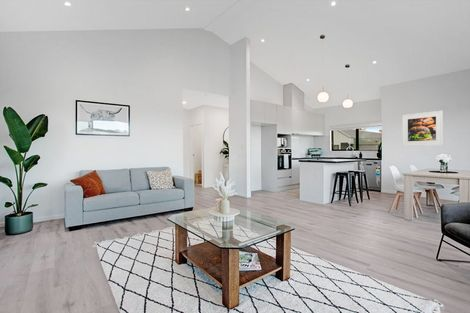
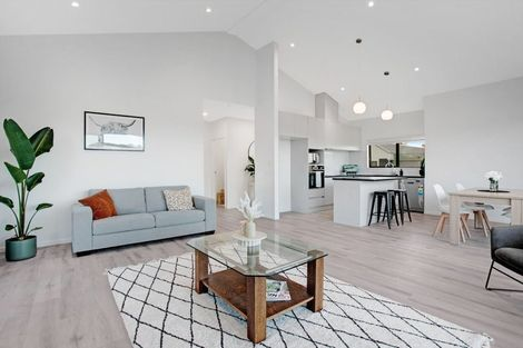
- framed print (421, 129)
